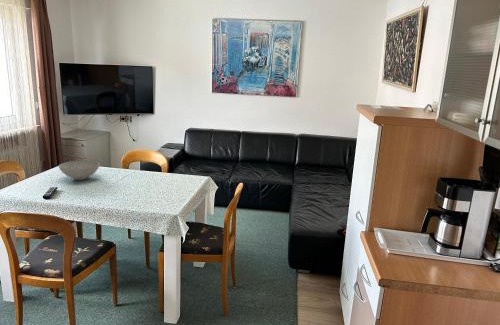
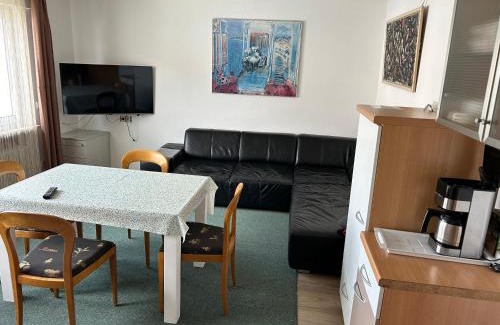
- bowl (80, 171)
